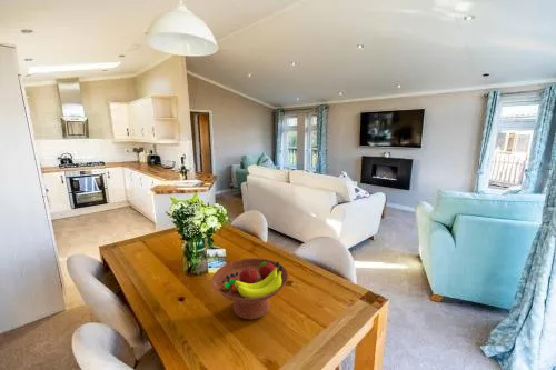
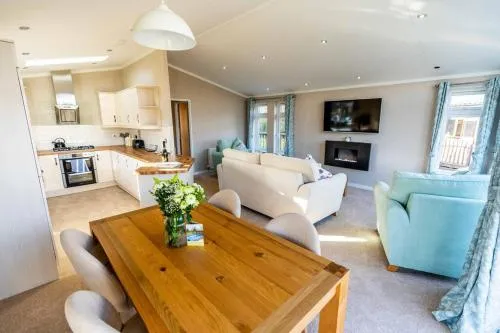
- fruit bowl (250, 284)
